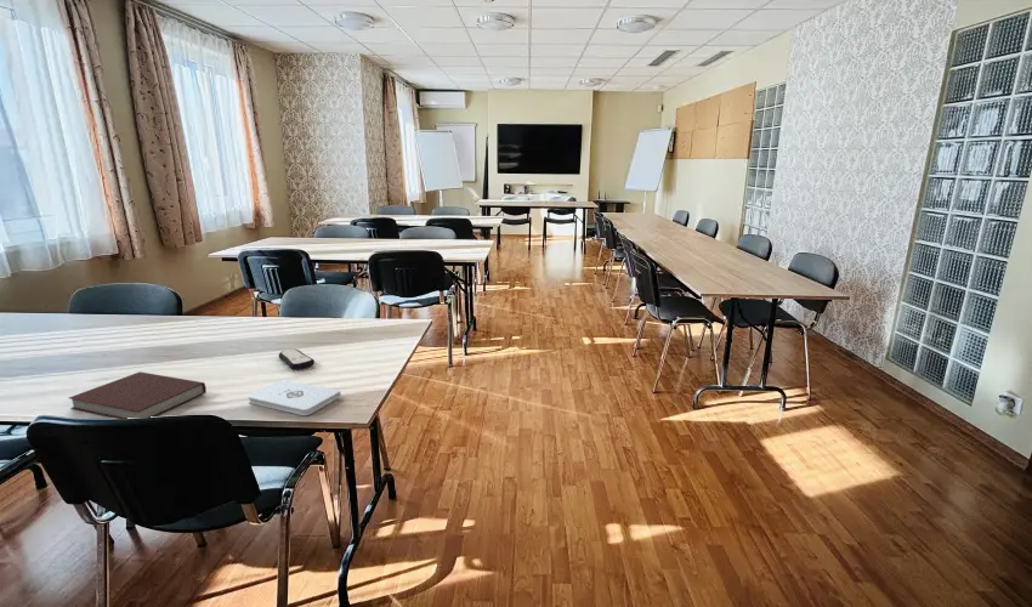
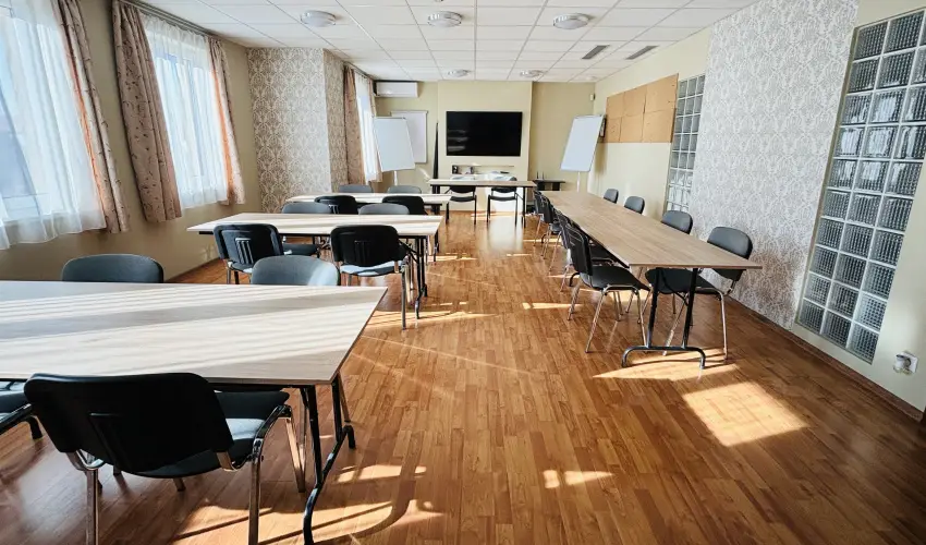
- notebook (140, 395)
- notepad (294, 396)
- remote control (295, 358)
